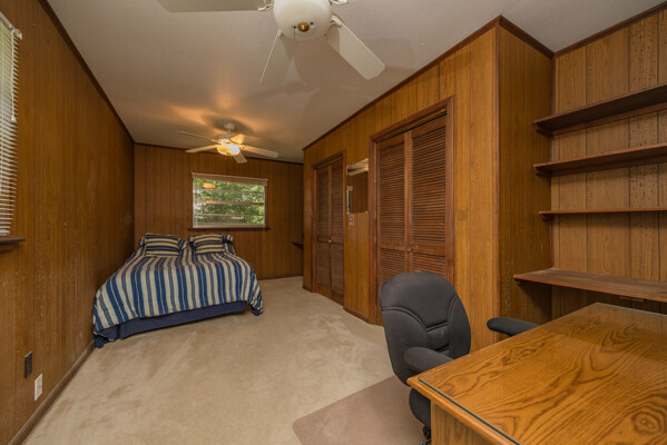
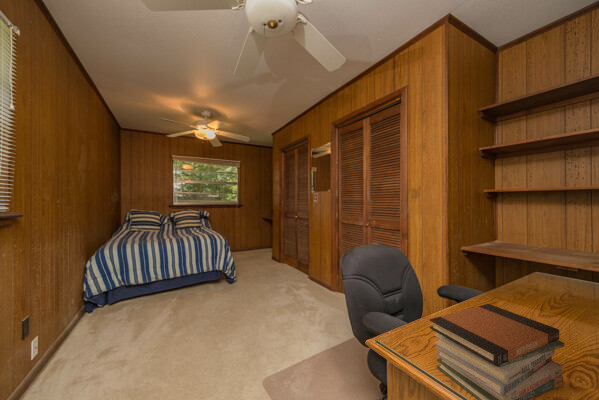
+ book stack (493, 350)
